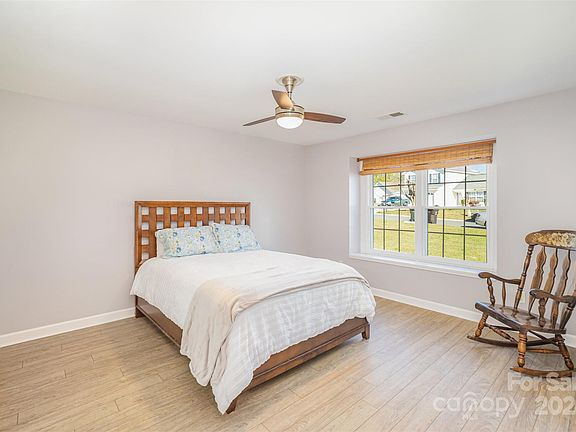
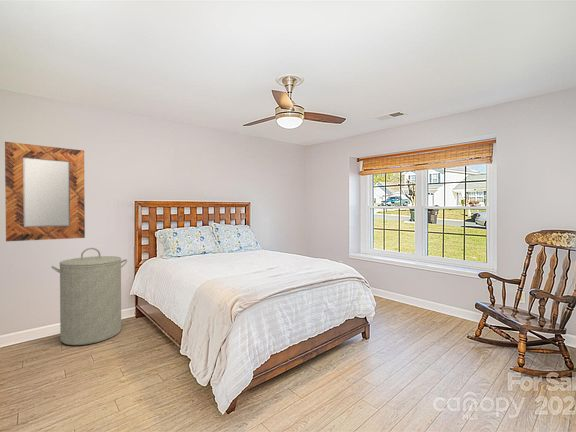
+ home mirror (47, 193)
+ laundry hamper (92, 291)
